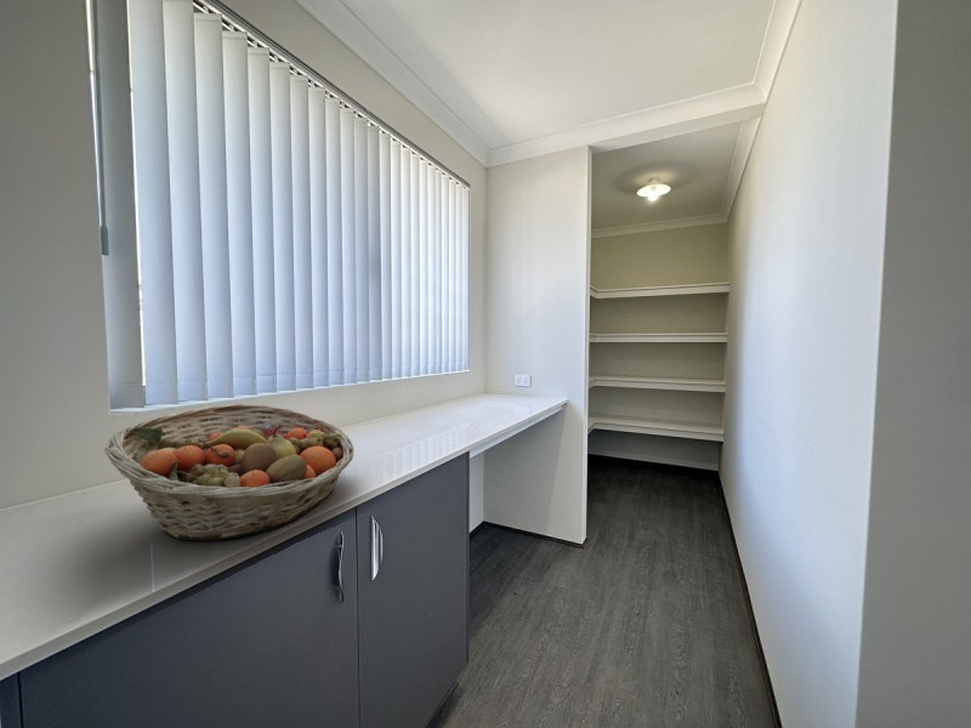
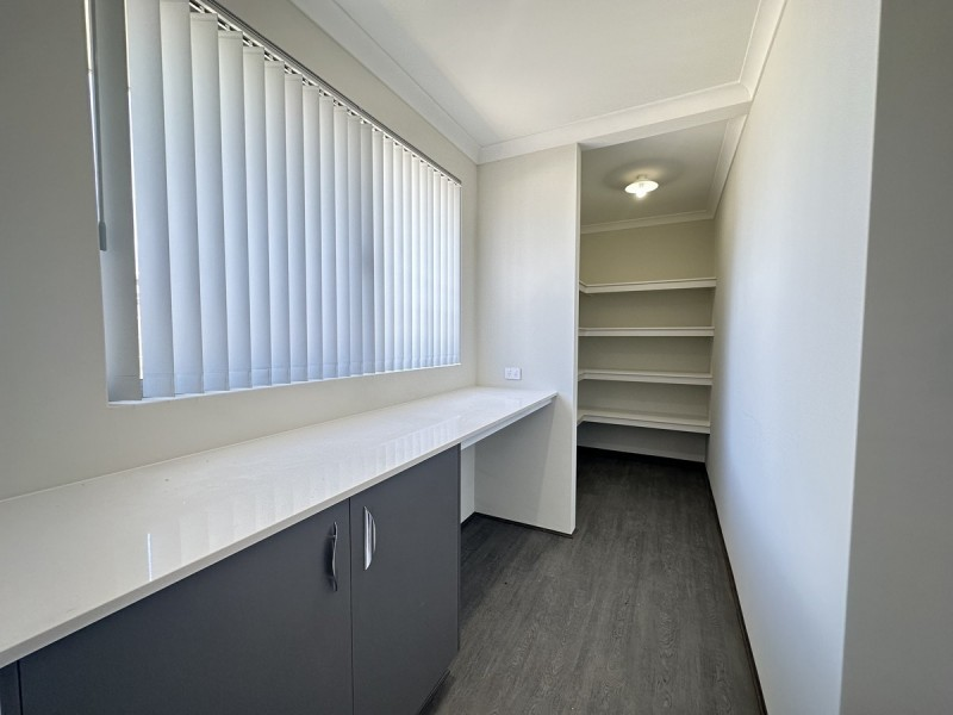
- fruit basket (252, 457)
